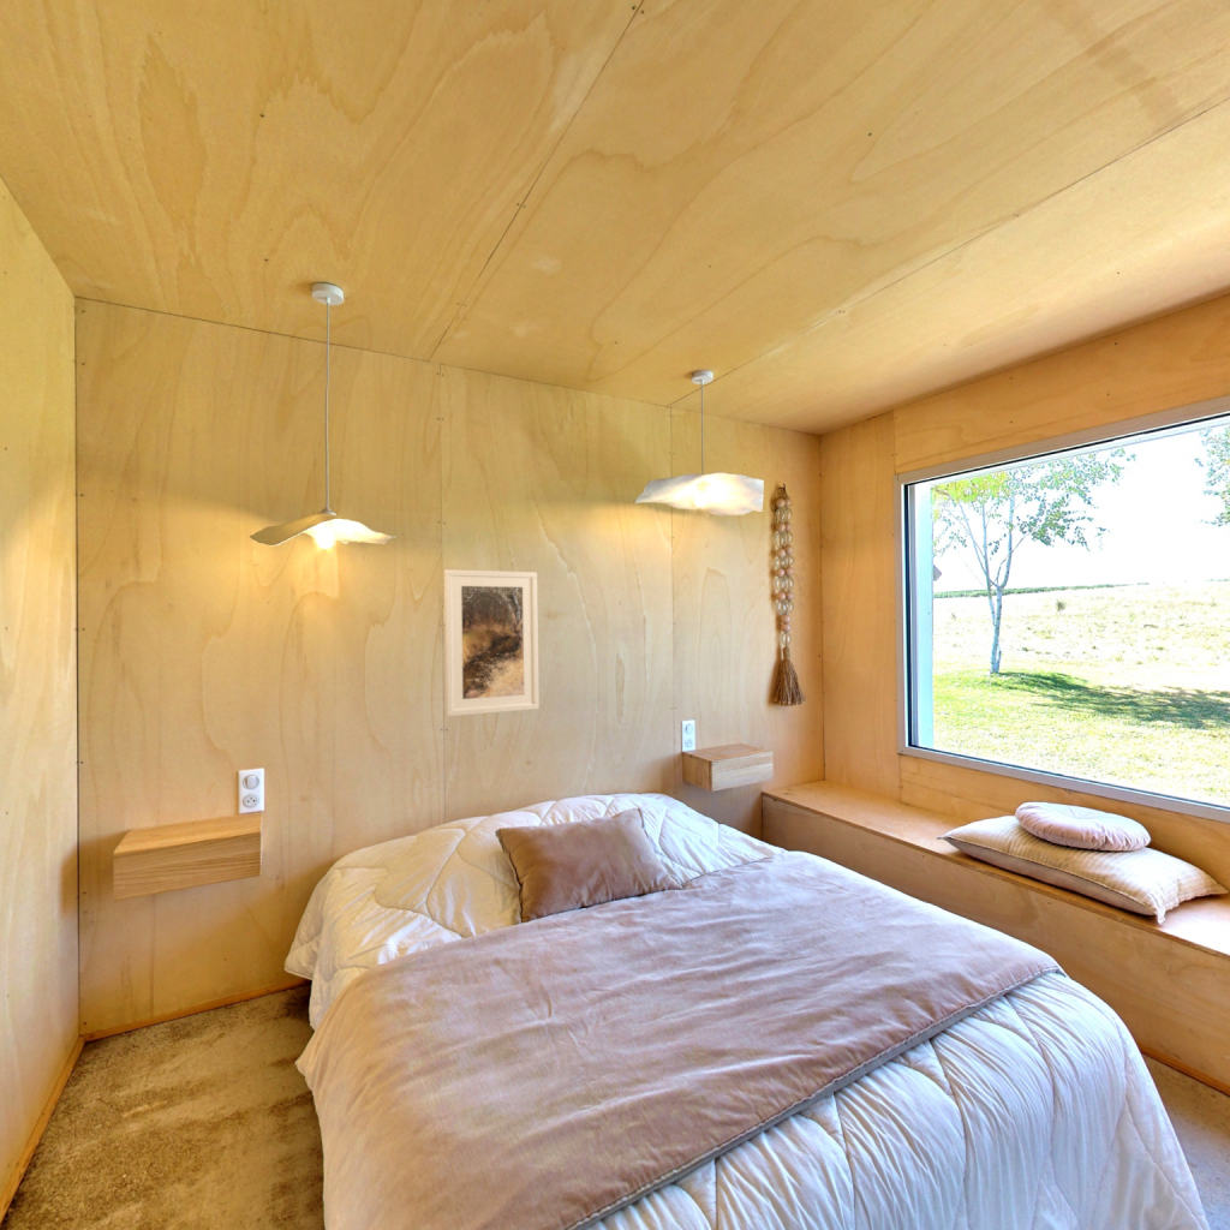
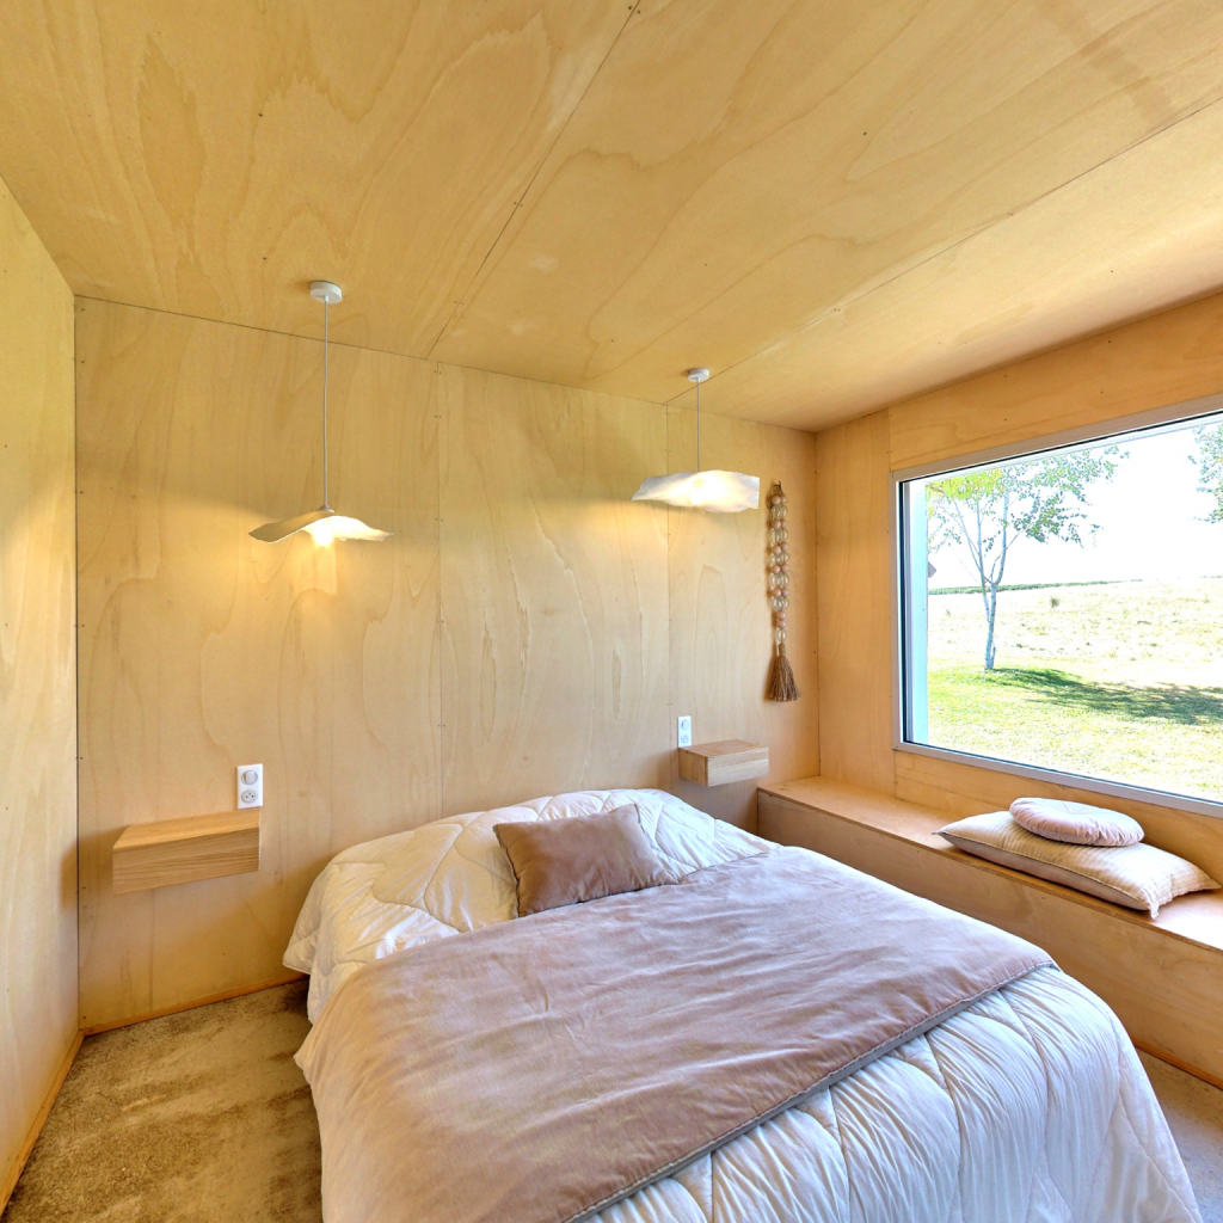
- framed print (492, 641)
